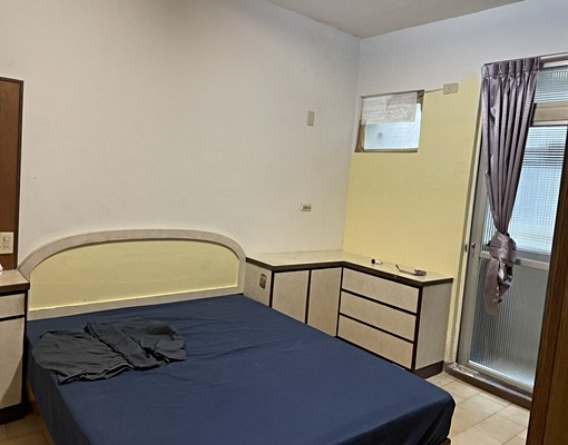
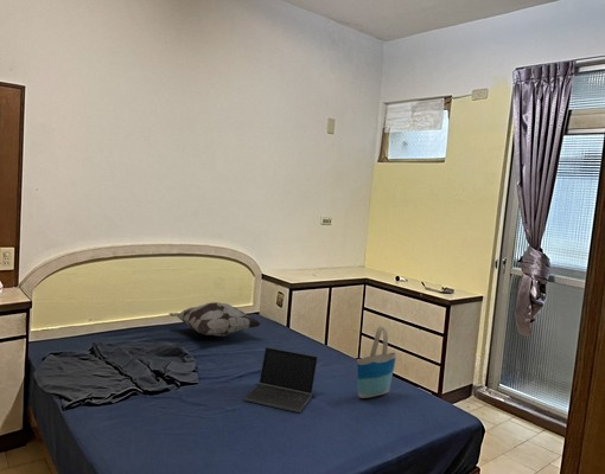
+ decorative pillow (214, 319)
+ laptop computer (281, 378)
+ tote bag (376, 361)
